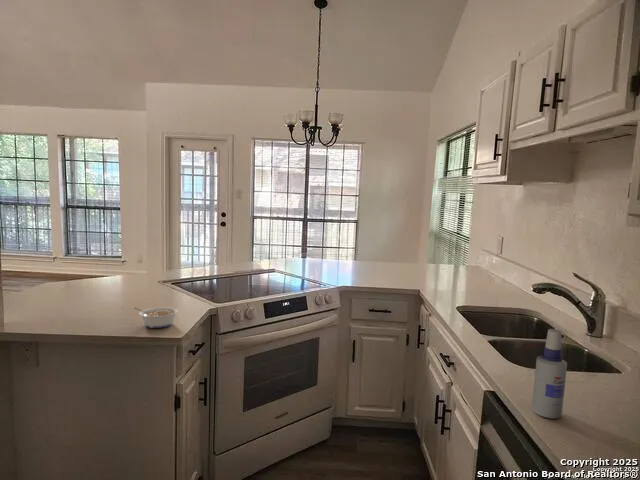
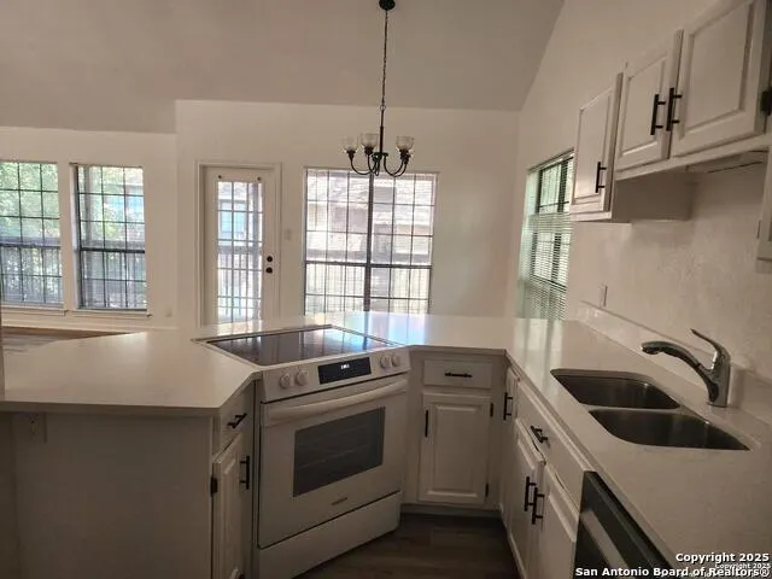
- spray bottle (550, 371)
- legume (157, 317)
